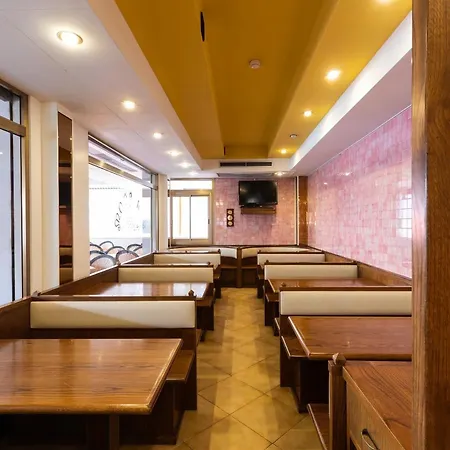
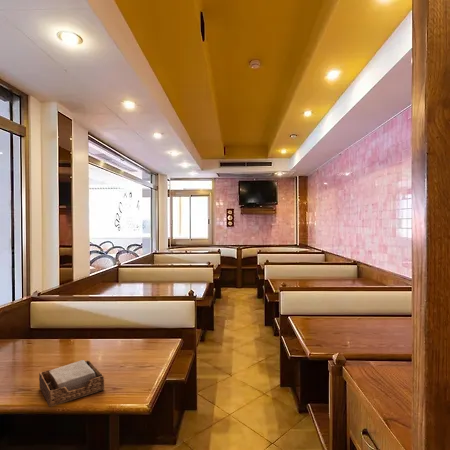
+ napkin holder (71, 379)
